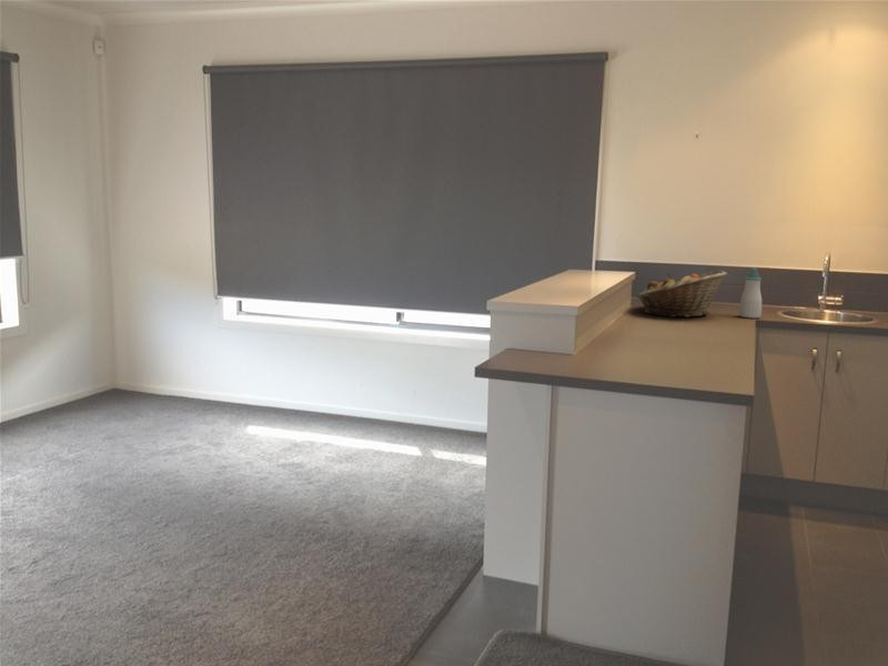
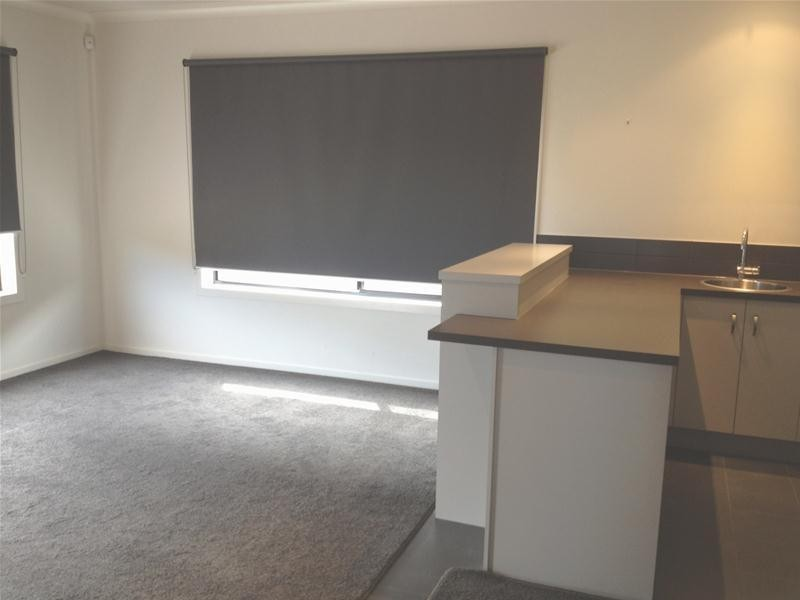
- fruit basket (680, 291)
- soap bottle (751, 292)
